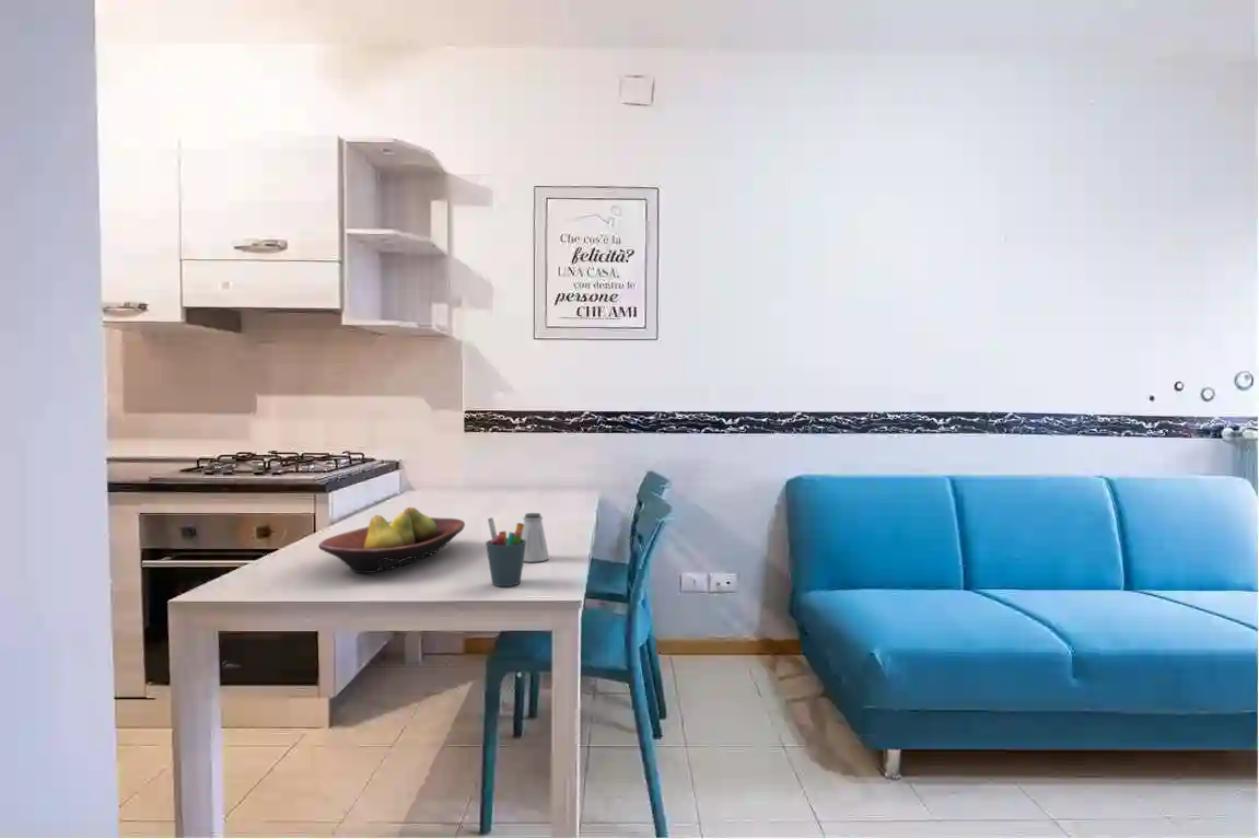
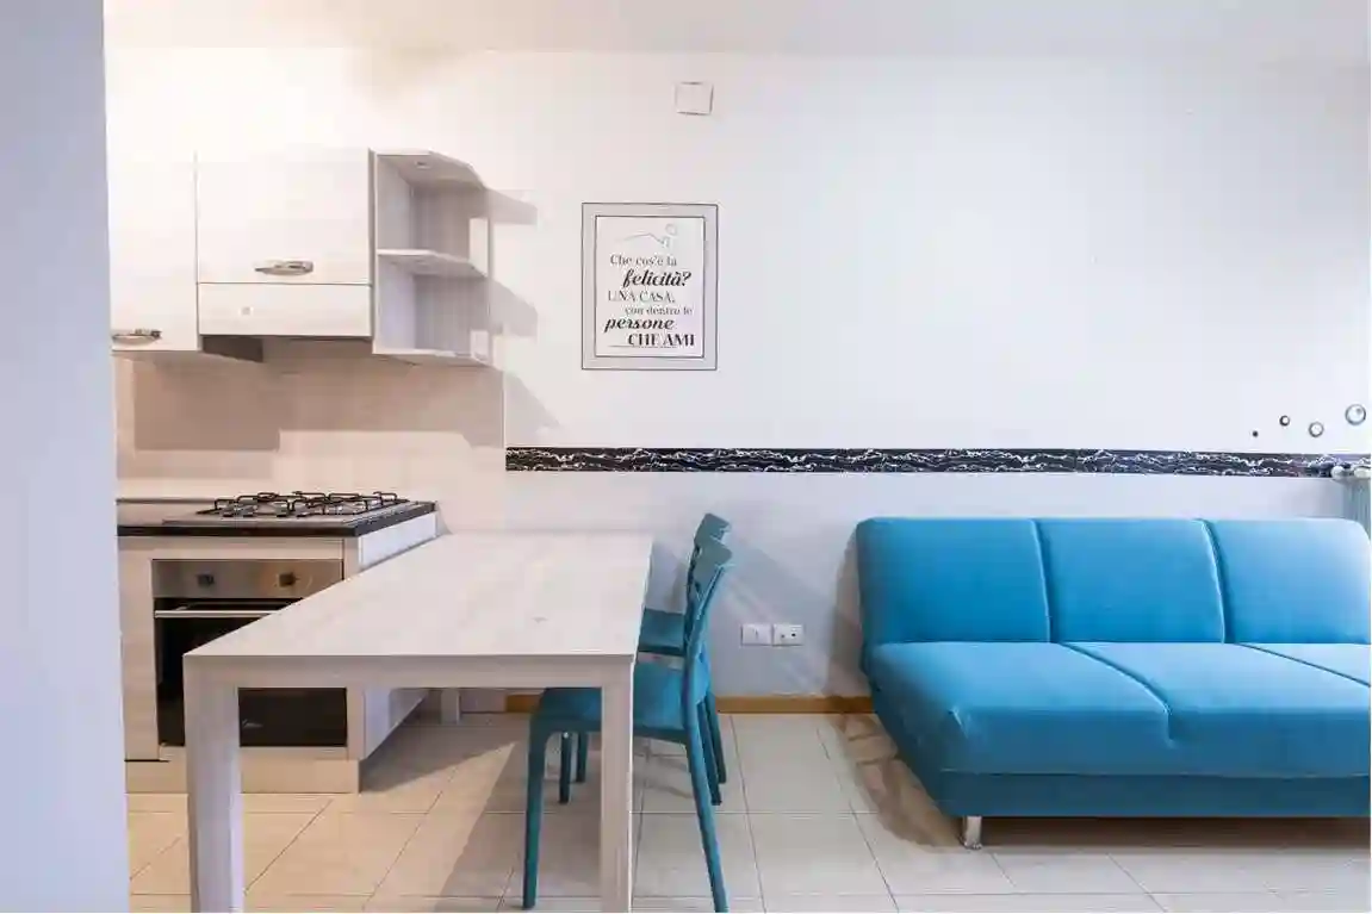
- pen holder (506, 550)
- fruit bowl (397, 535)
- saltshaker (533, 536)
